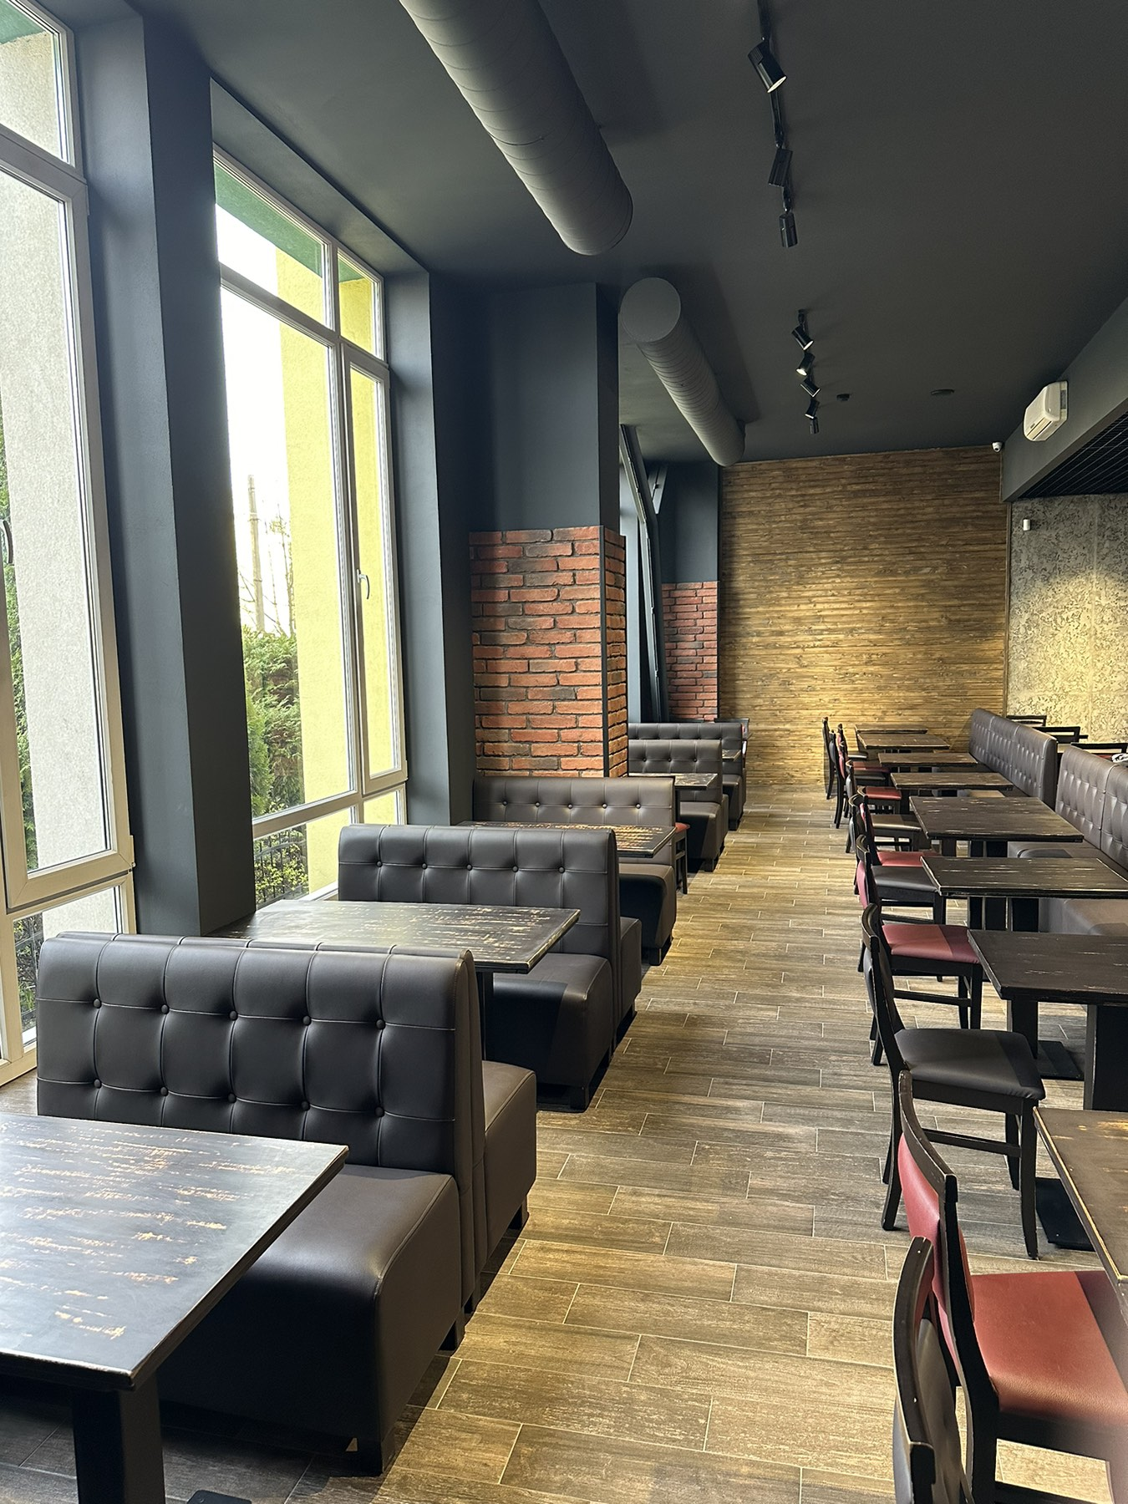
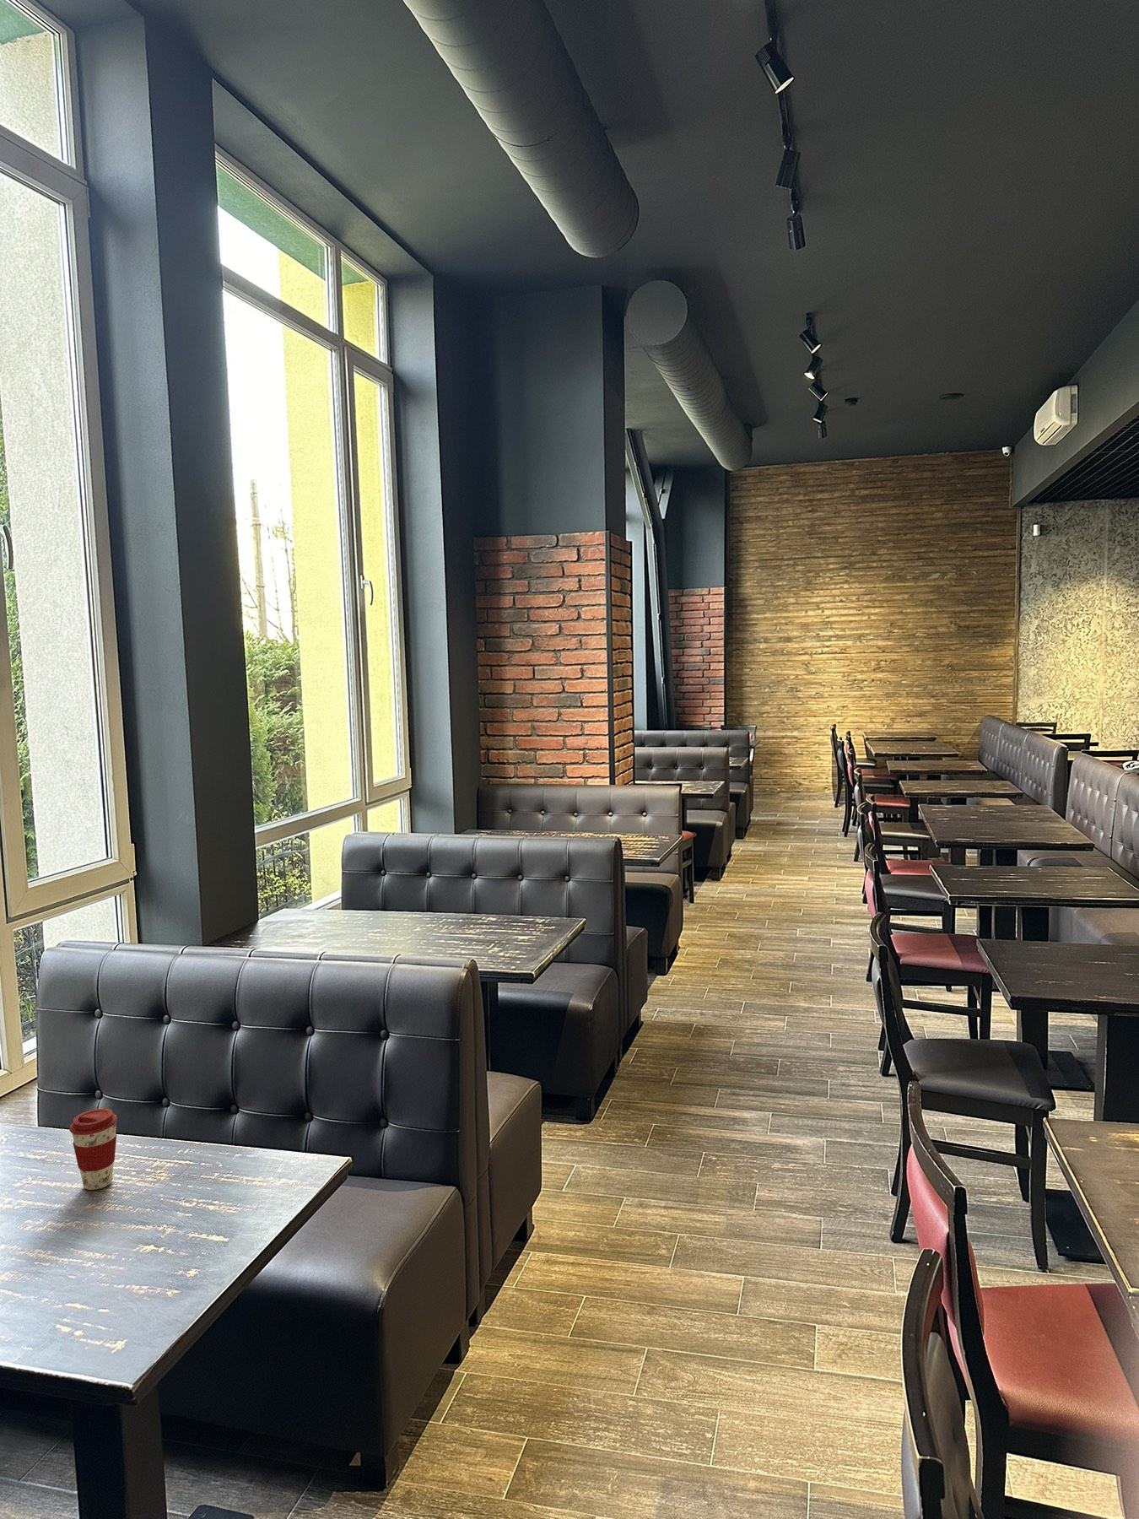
+ coffee cup (96, 1149)
